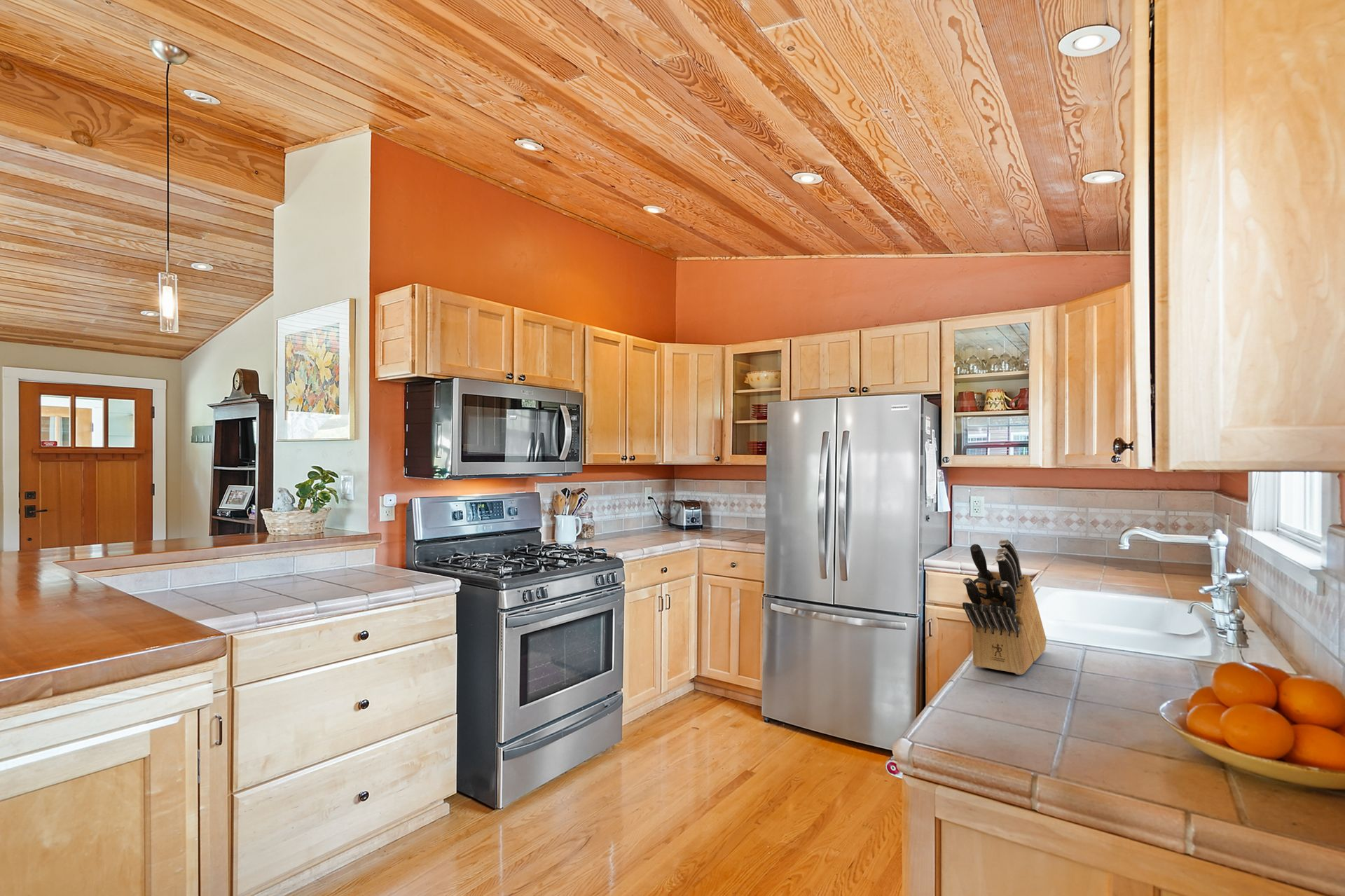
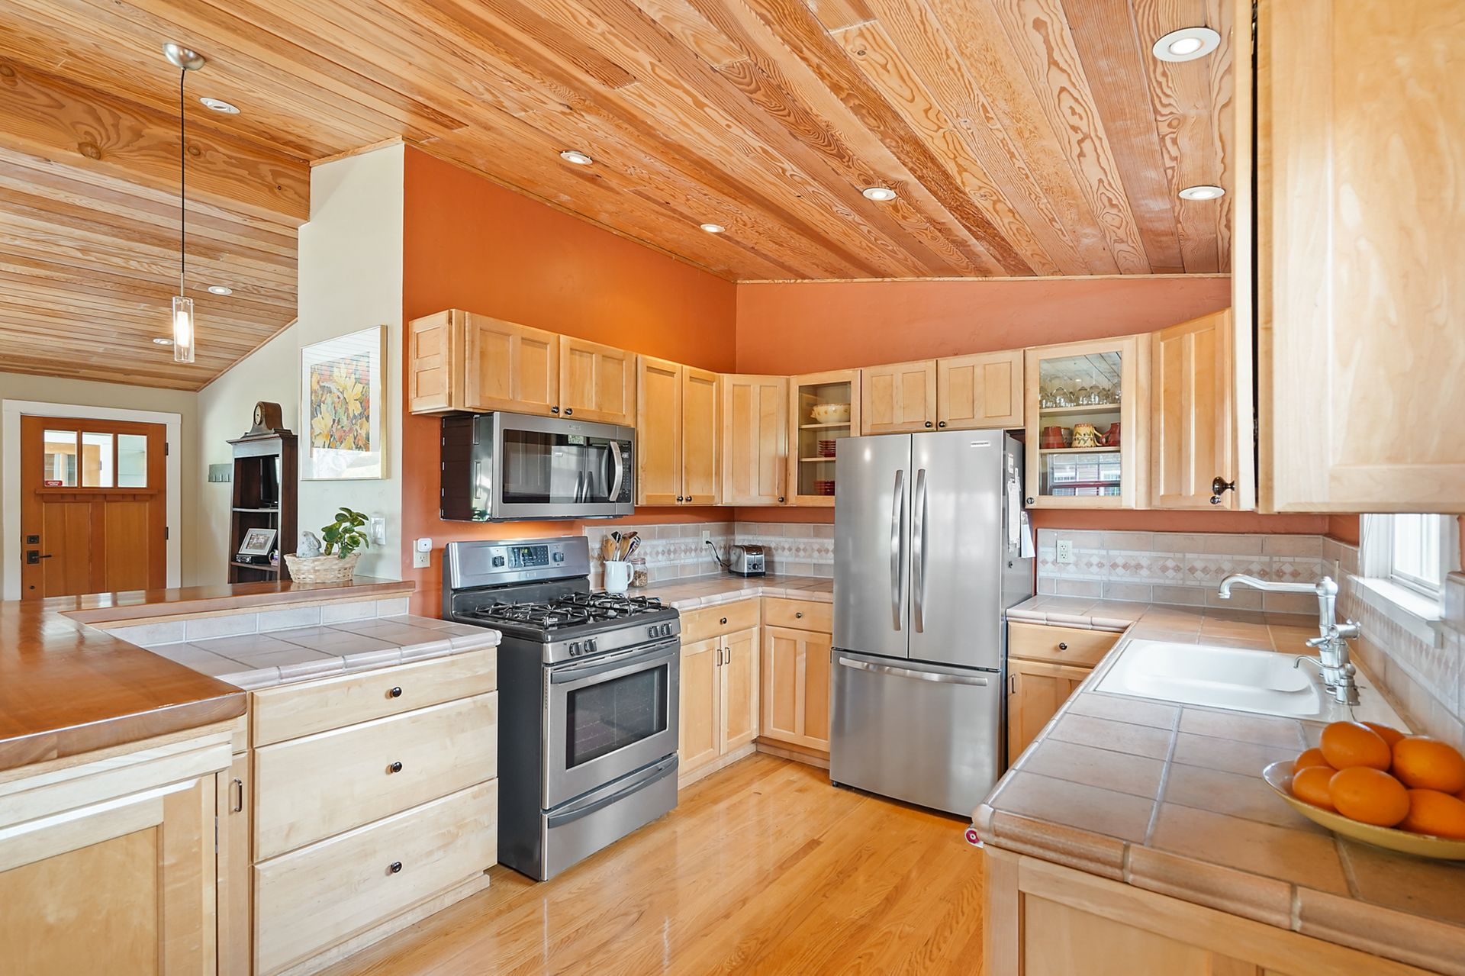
- knife block (1005, 598)
